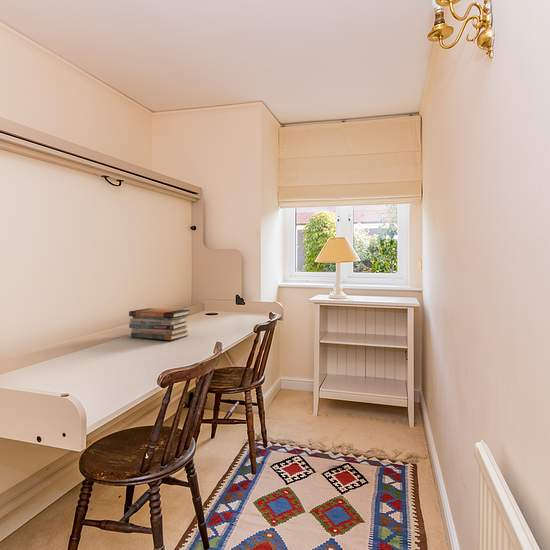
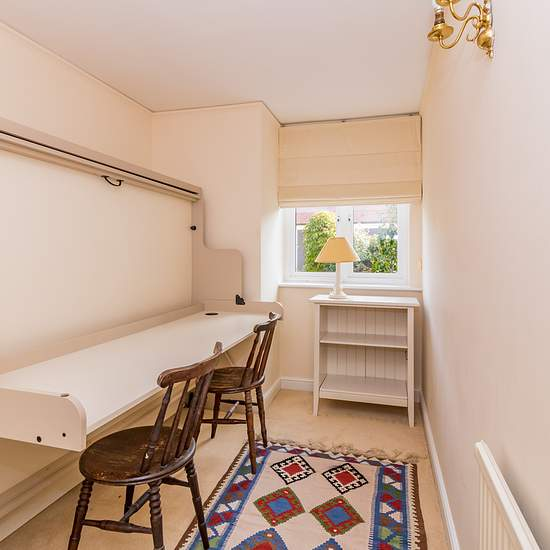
- book stack (159, 323)
